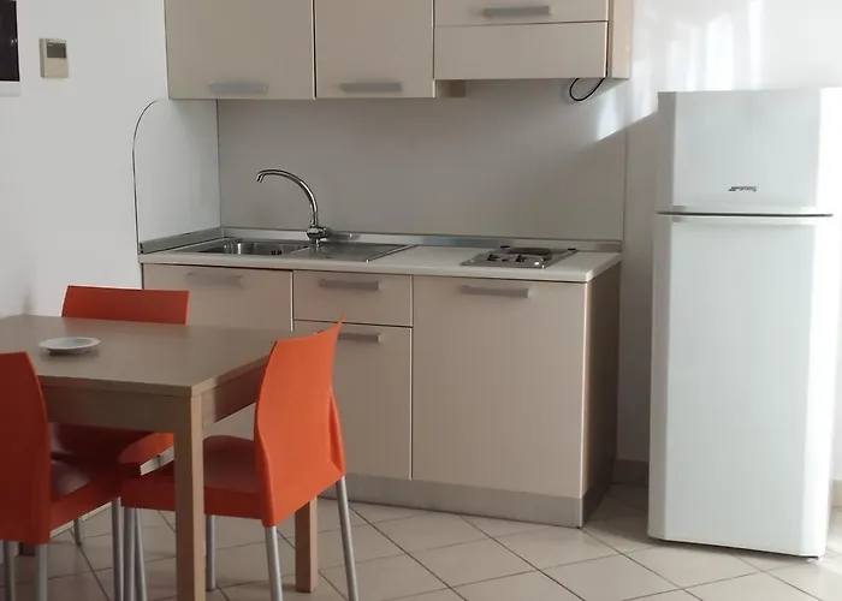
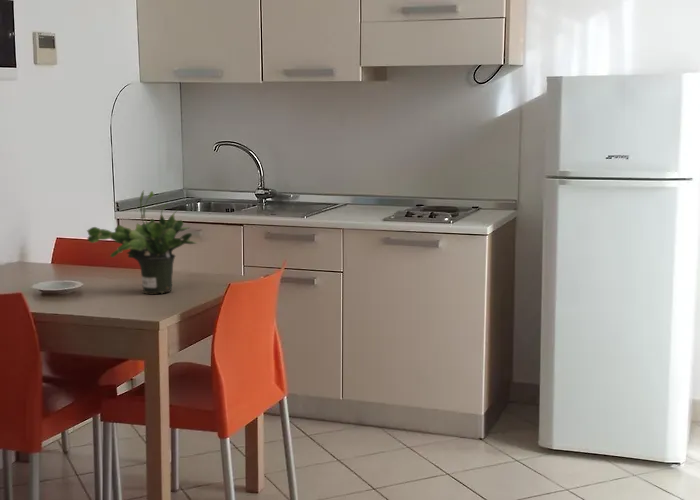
+ potted plant (140, 241)
